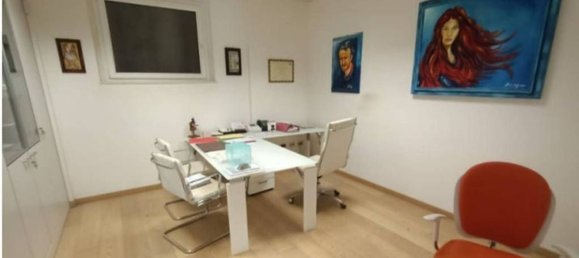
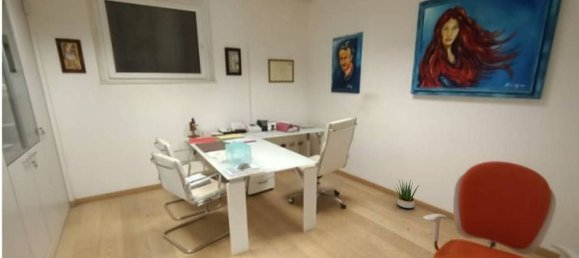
+ potted plant (406, 193)
